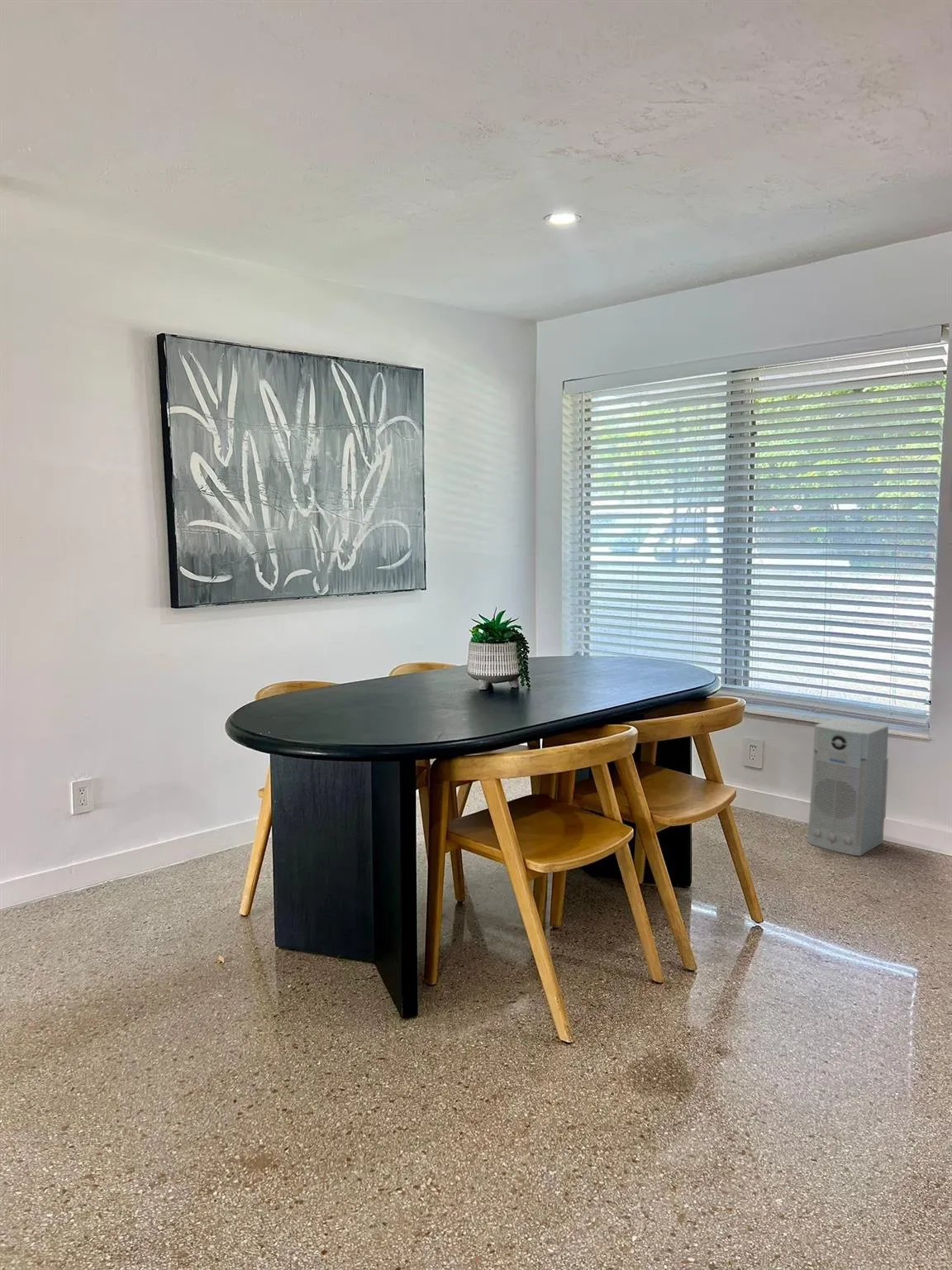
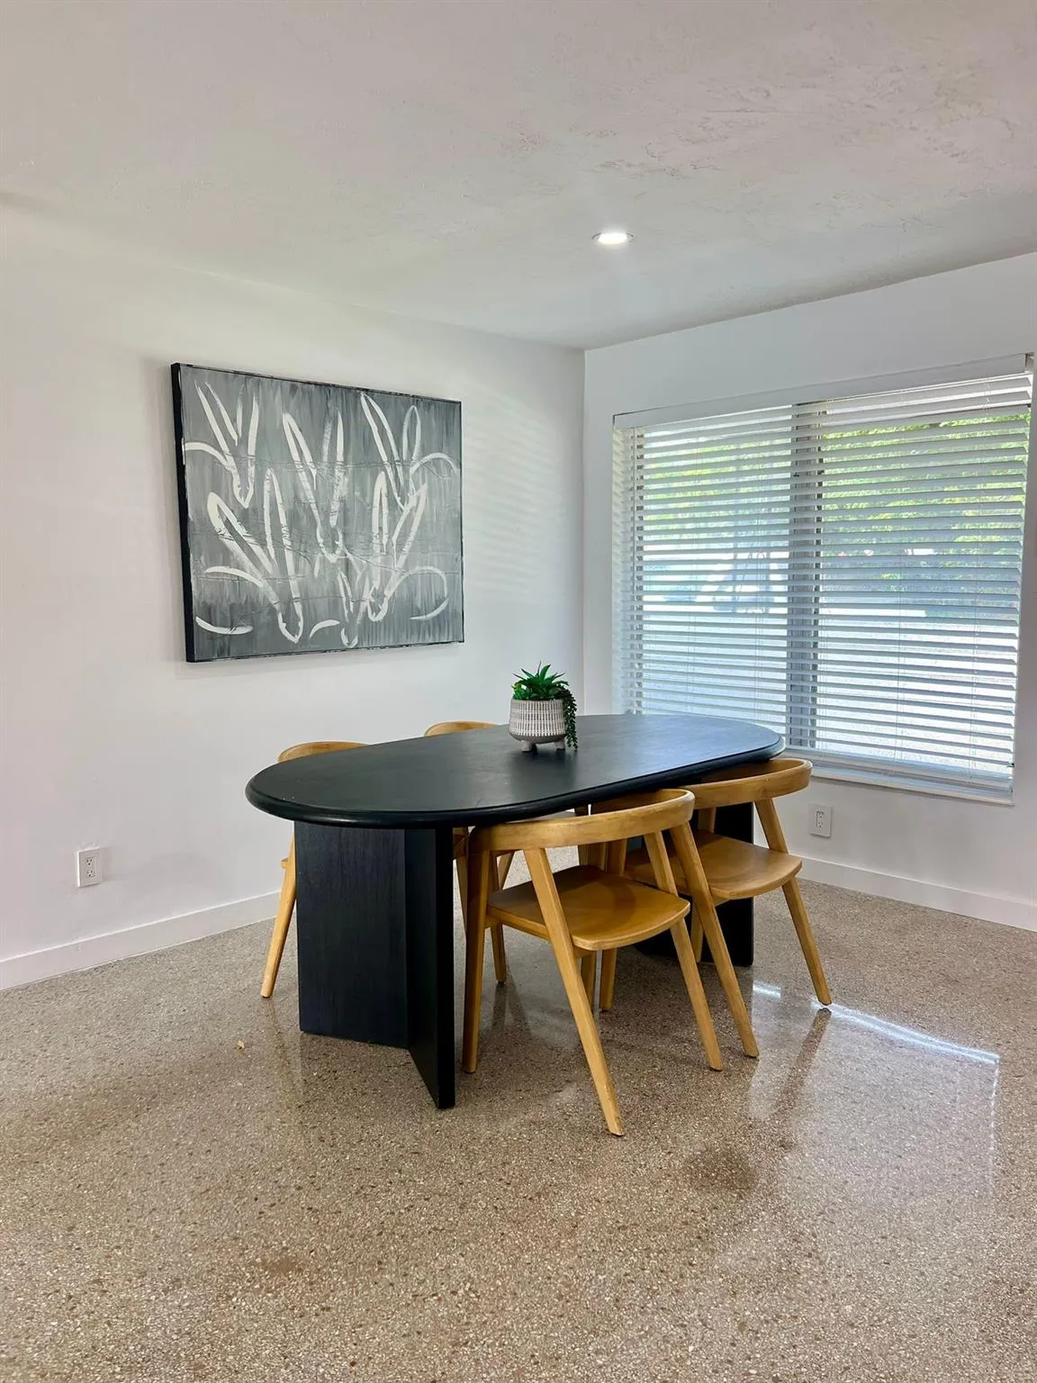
- air purifier (849, 784)
